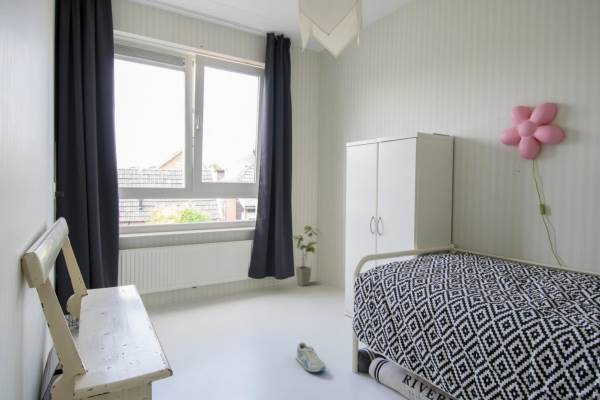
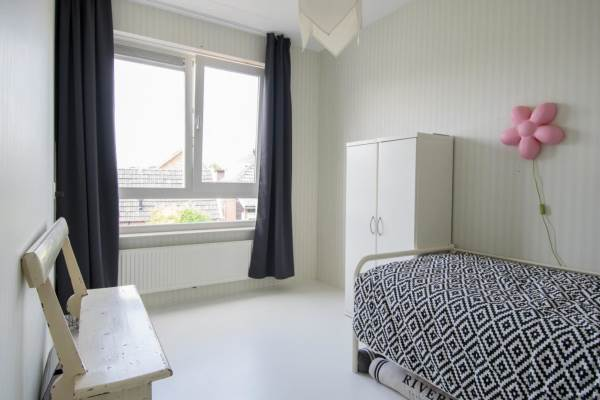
- sneaker (310, 357)
- house plant (306, 255)
